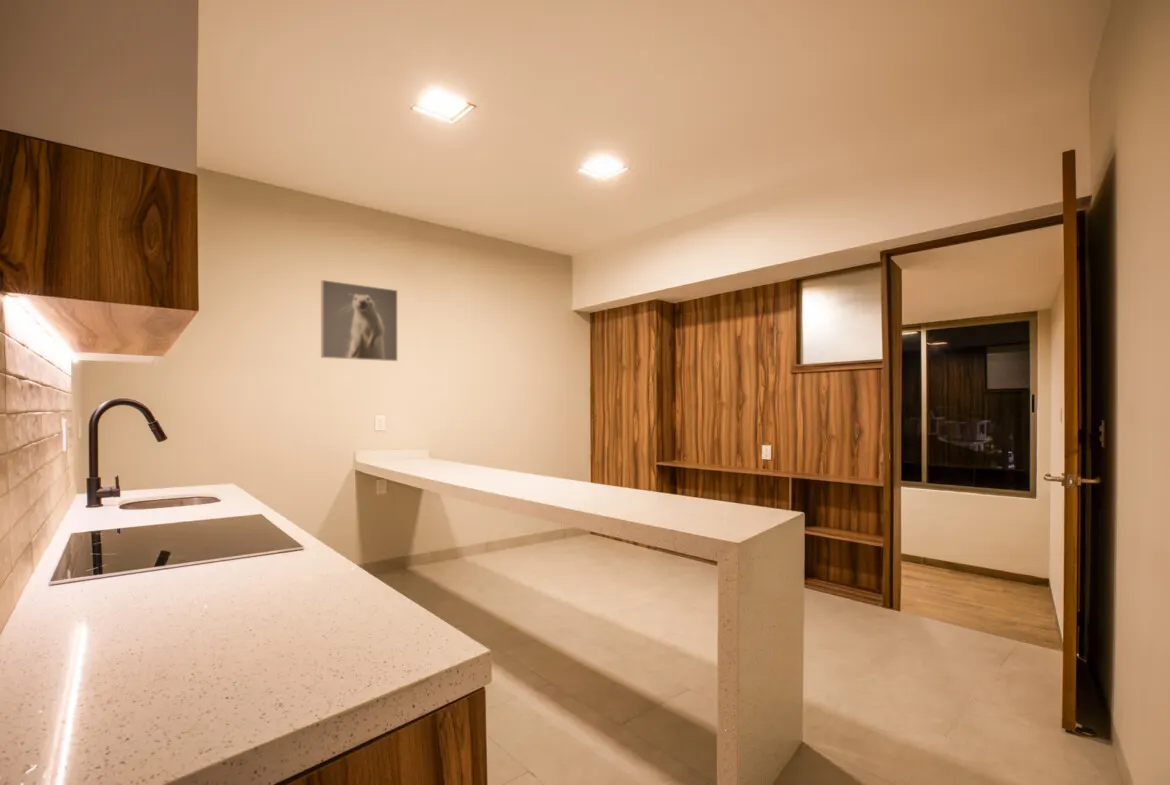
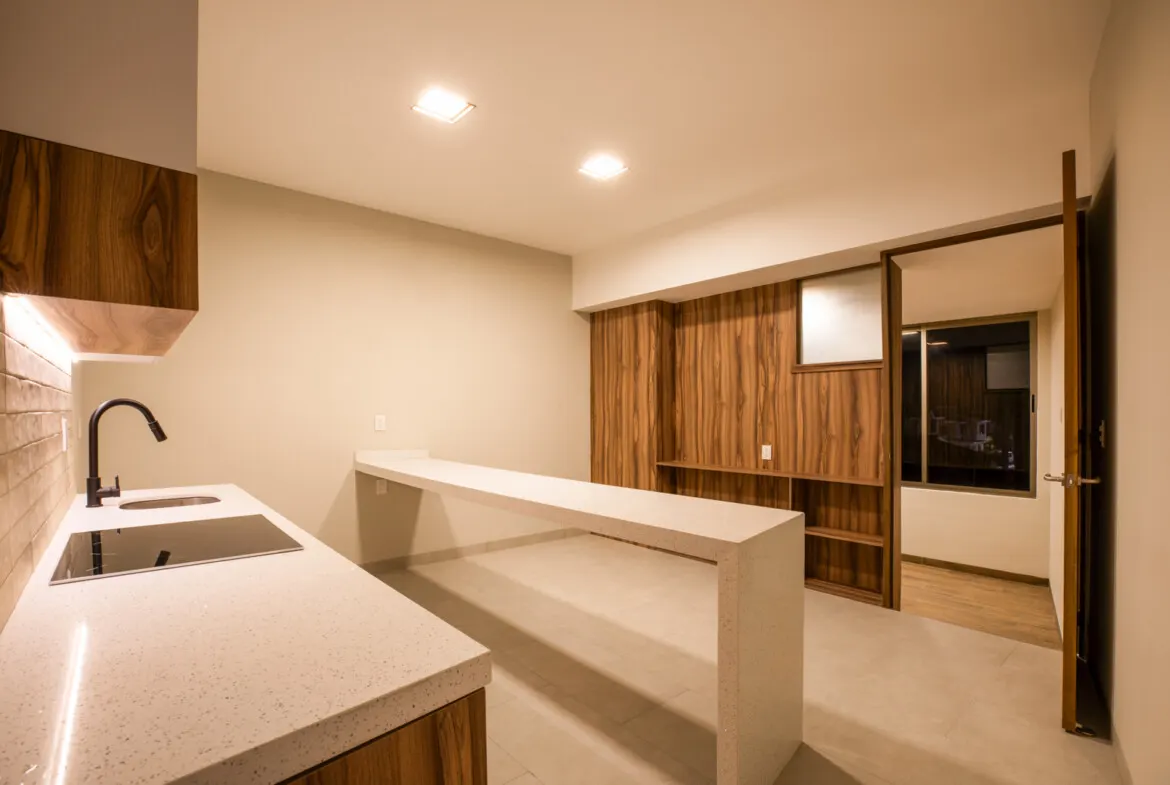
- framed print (360, 322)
